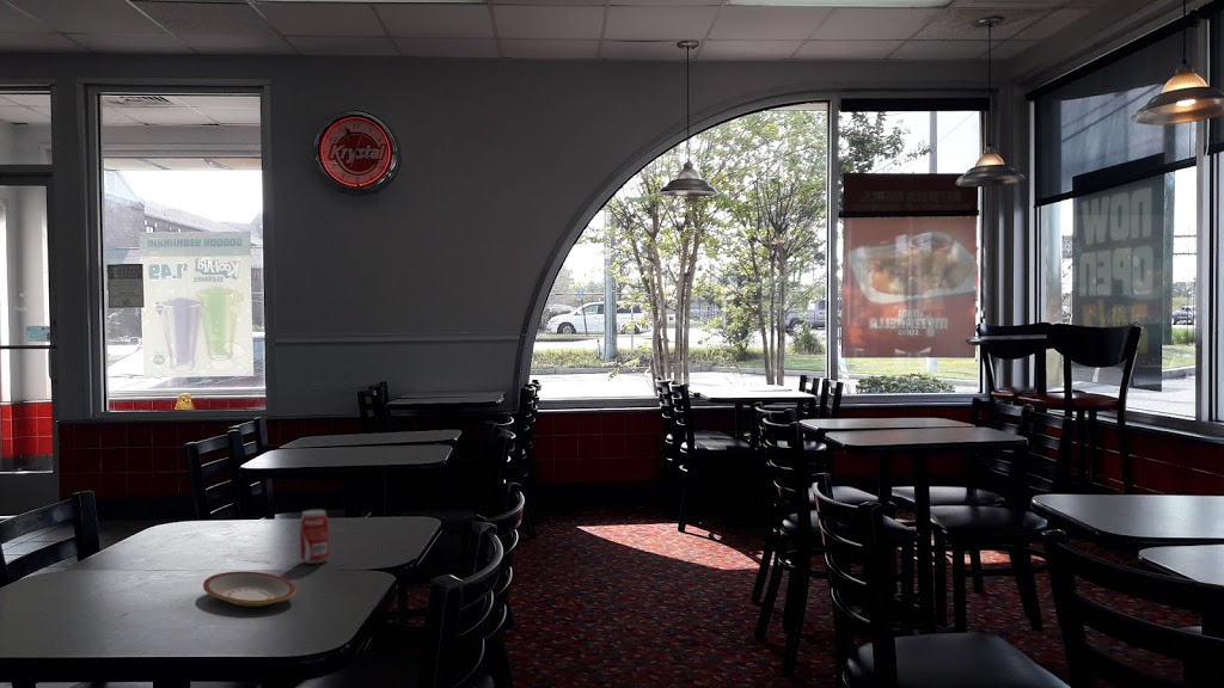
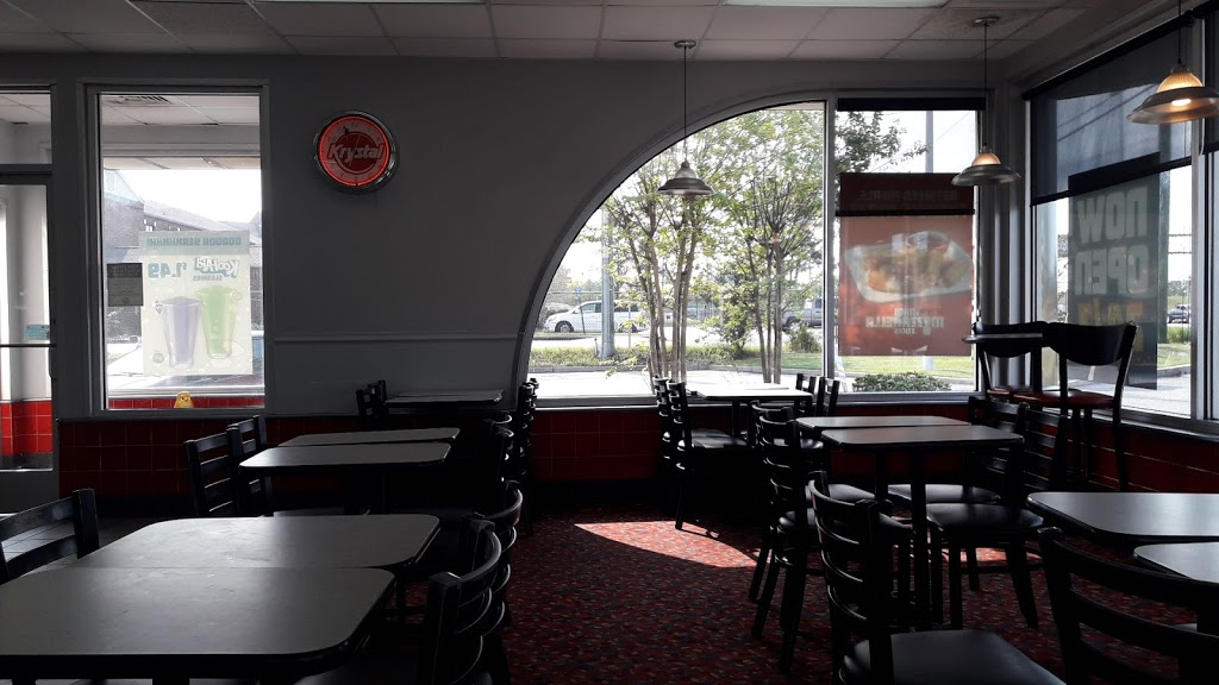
- beverage can (314, 536)
- plate (249, 591)
